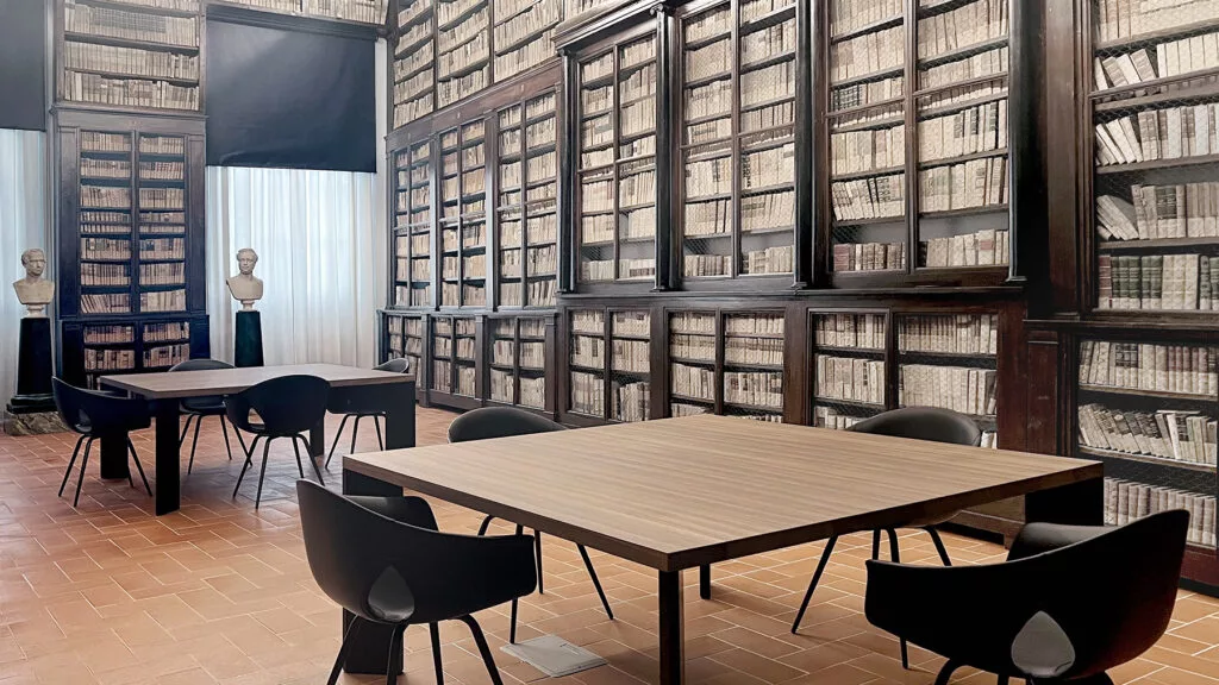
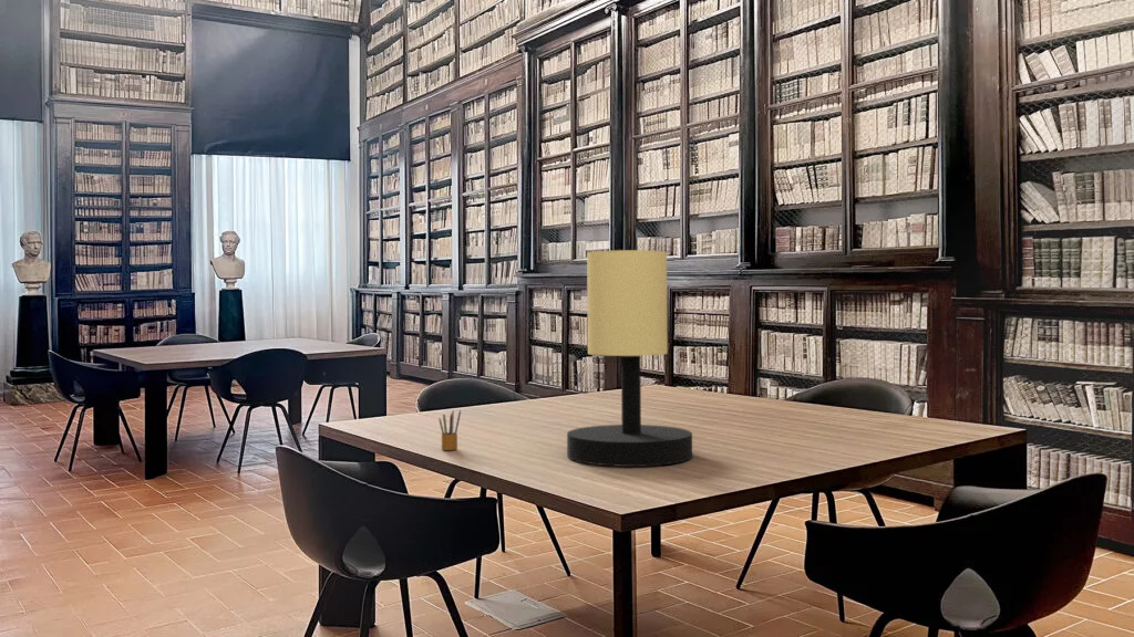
+ pencil box (450, 429)
+ table lamp (628, 354)
